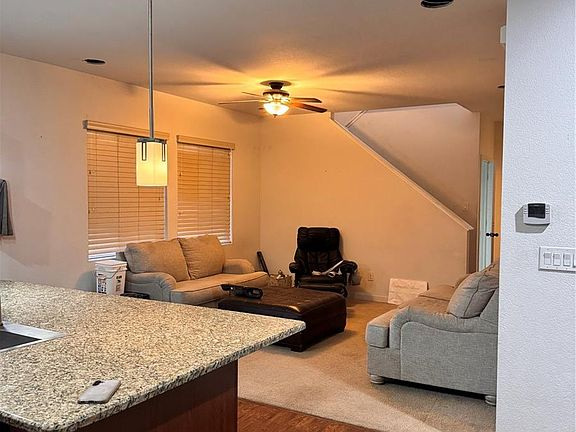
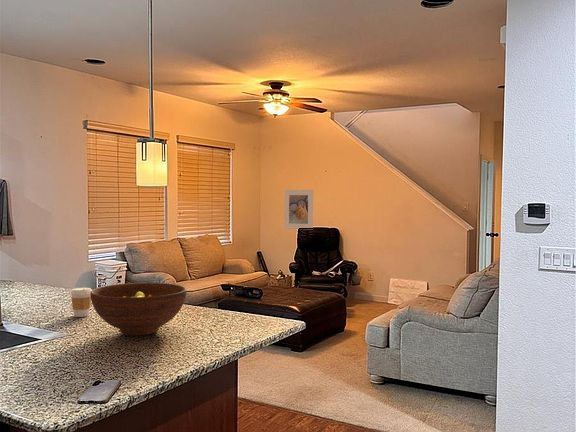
+ coffee cup (81, 301)
+ fruit bowl (139, 310)
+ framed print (298, 209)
